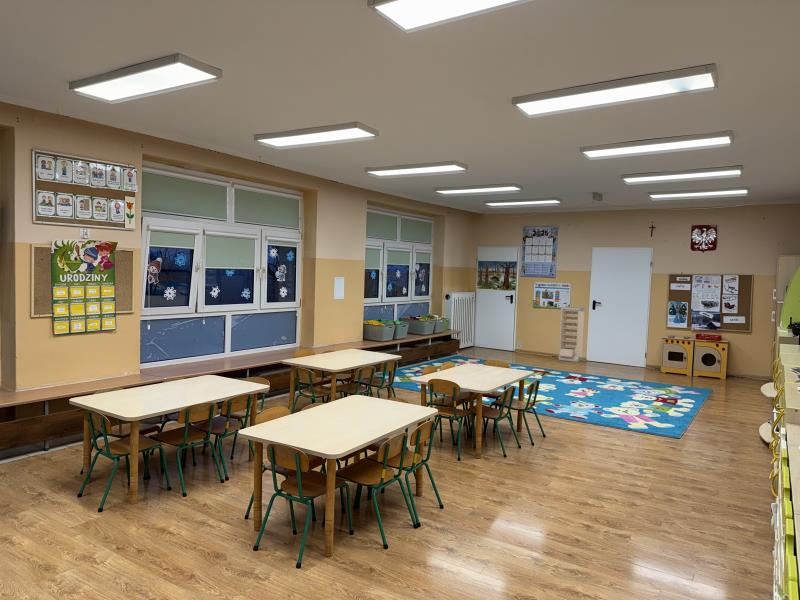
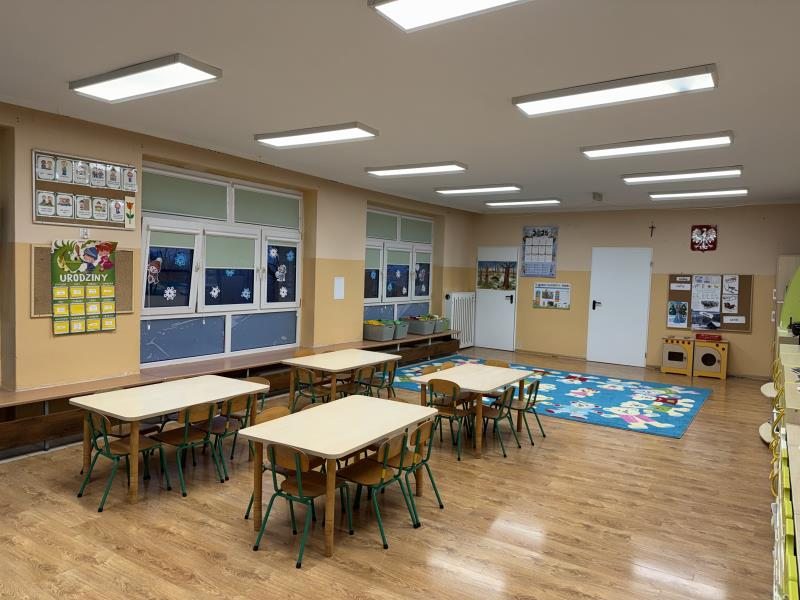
- storage cabinet (572, 334)
